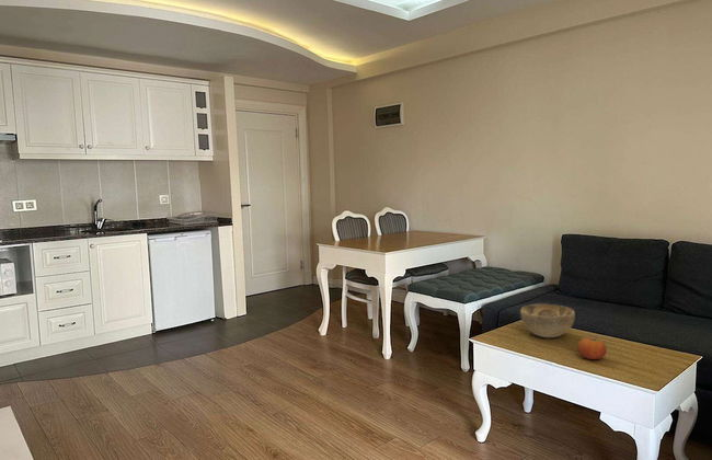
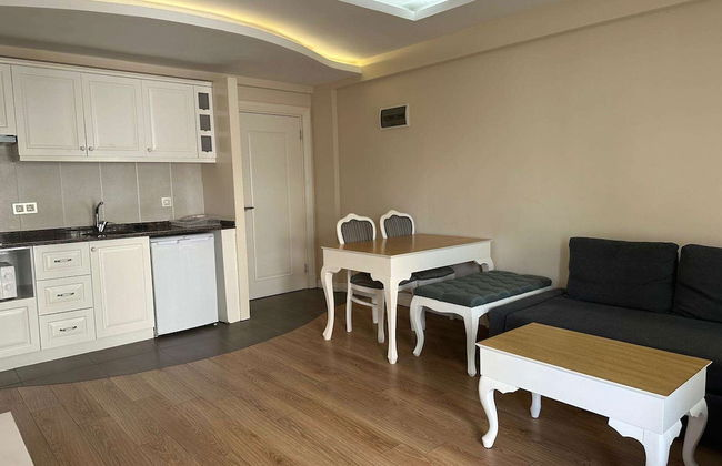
- decorative bowl (547, 322)
- fruit (592, 348)
